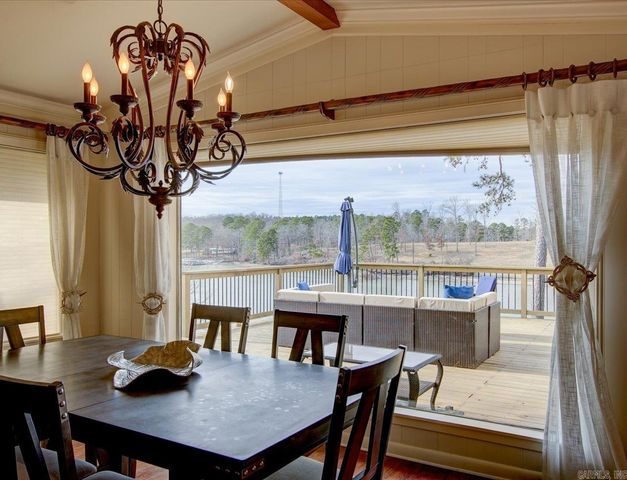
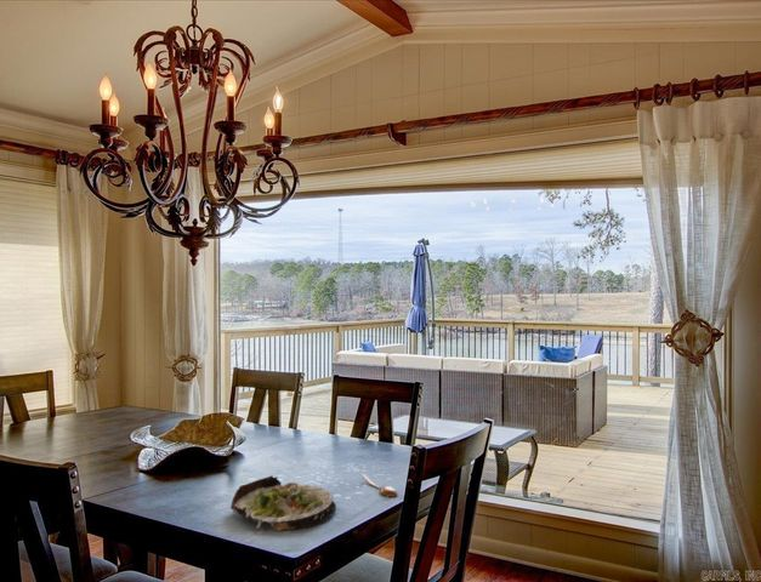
+ salad plate (286, 500)
+ spoon (376, 485)
